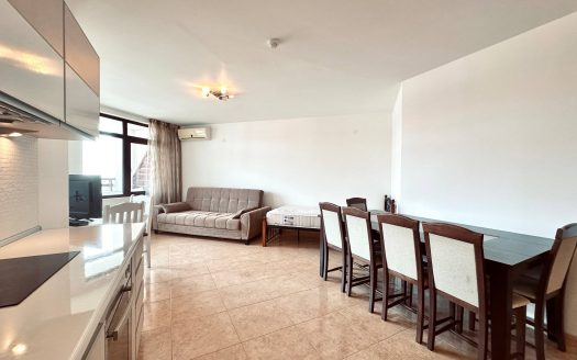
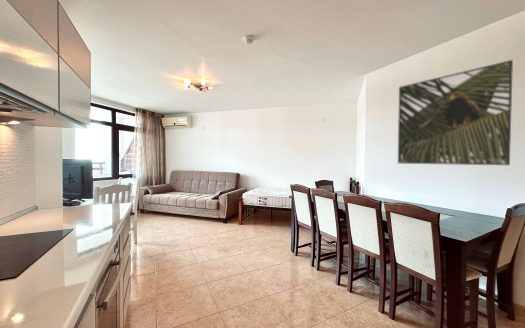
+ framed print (446, 120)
